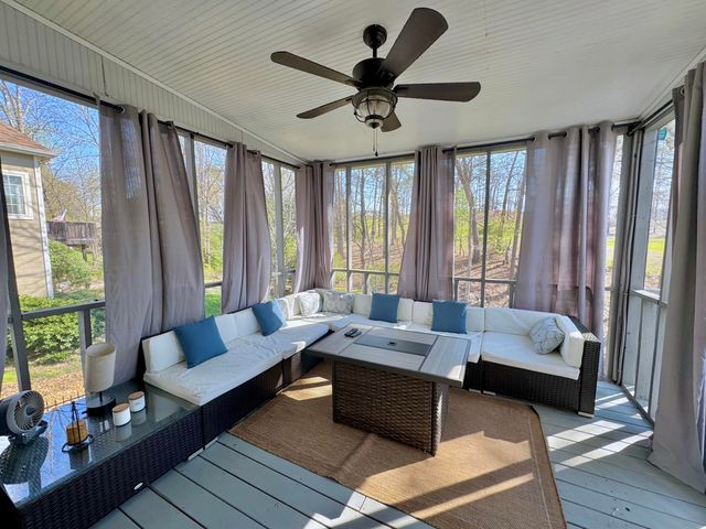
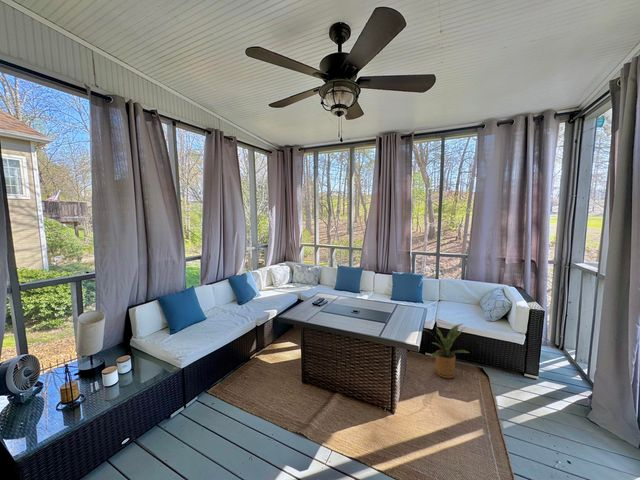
+ house plant (444, 347)
